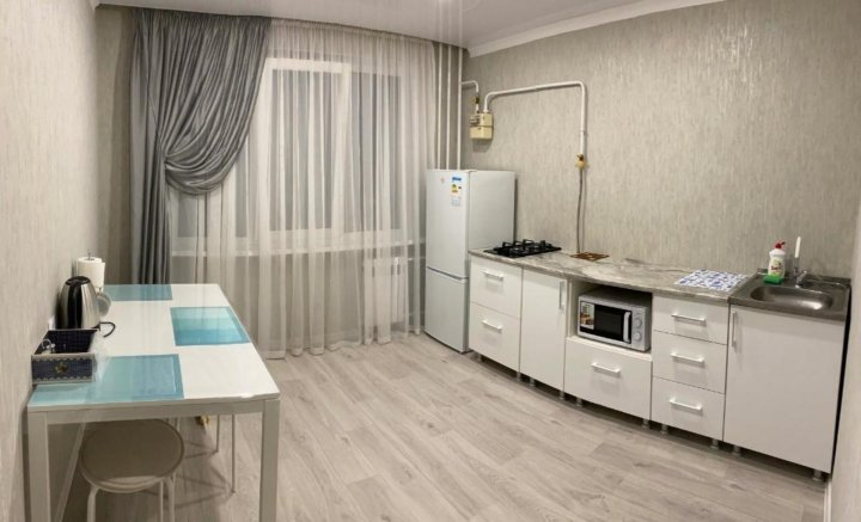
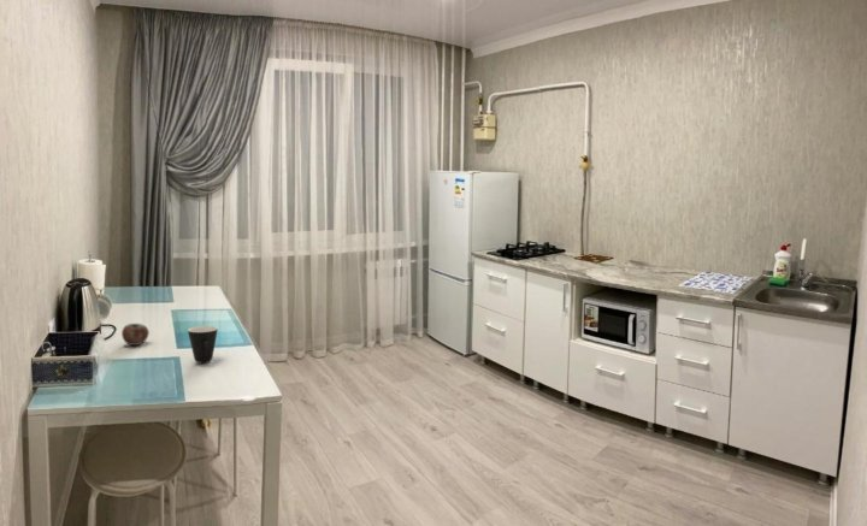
+ apple (135, 333)
+ mug (204, 345)
